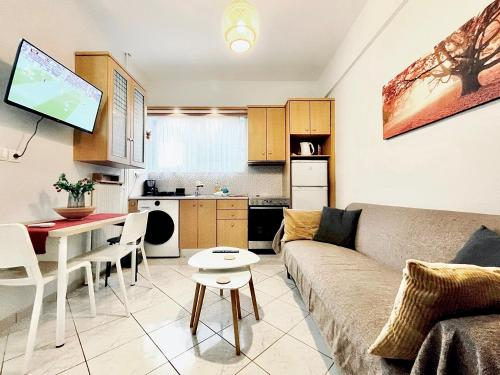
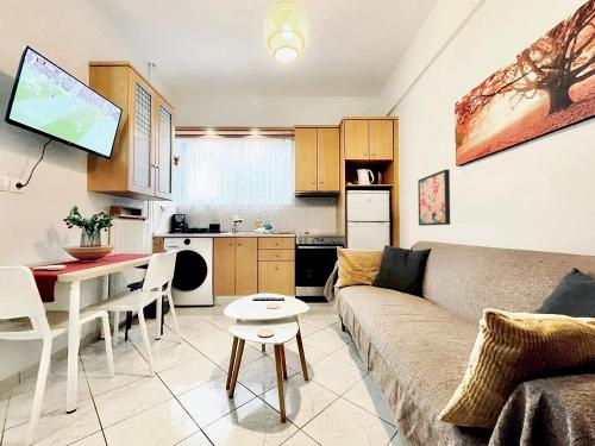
+ wall art (432, 200)
